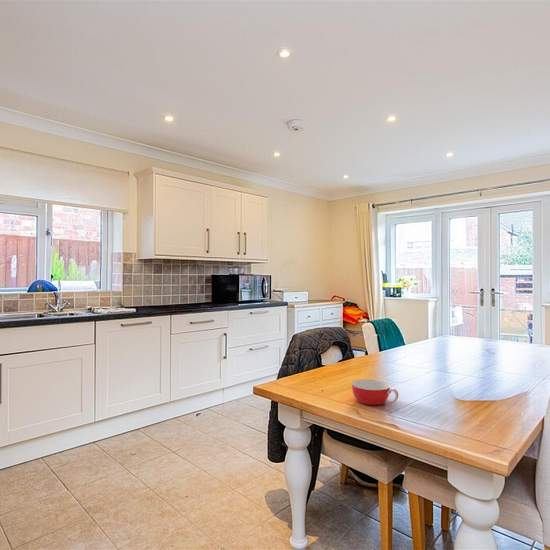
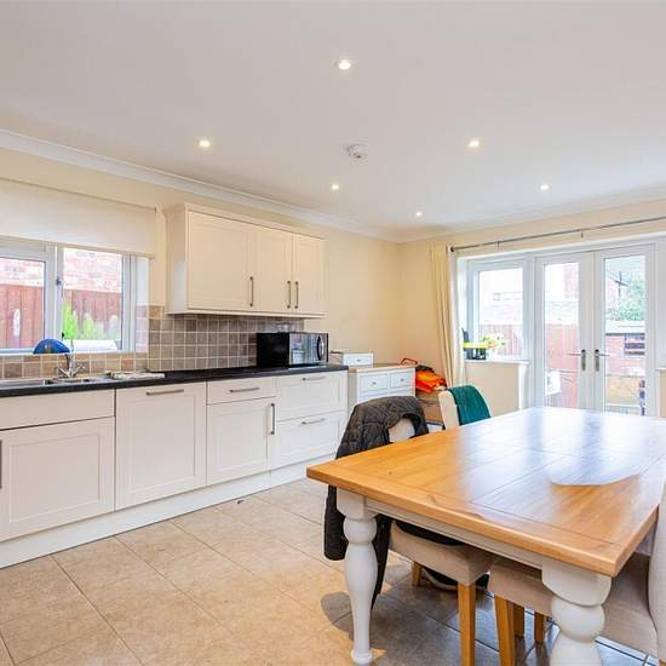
- bowl (375, 393)
